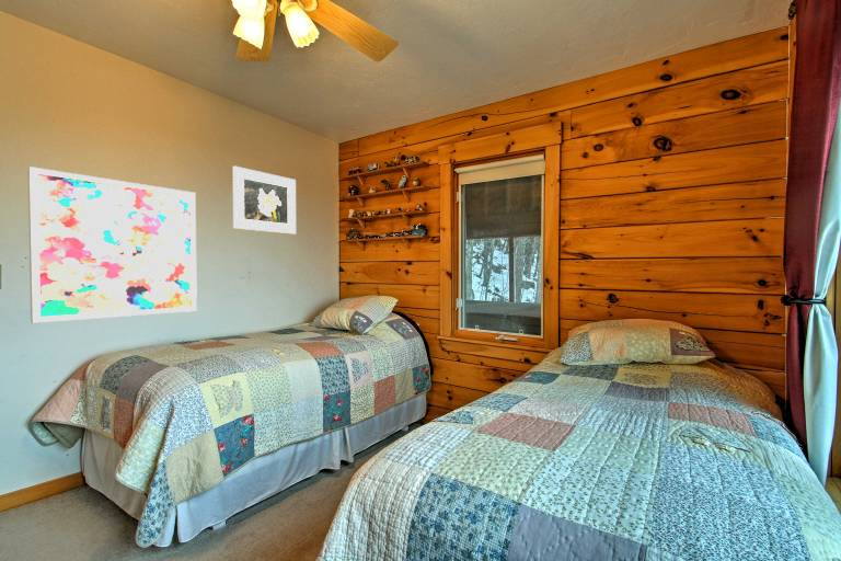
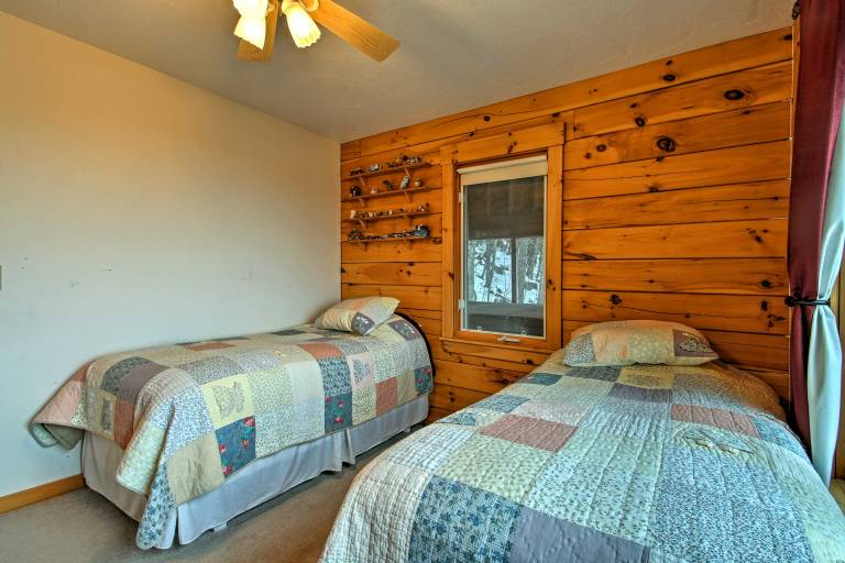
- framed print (266, 202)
- wall art (124, 249)
